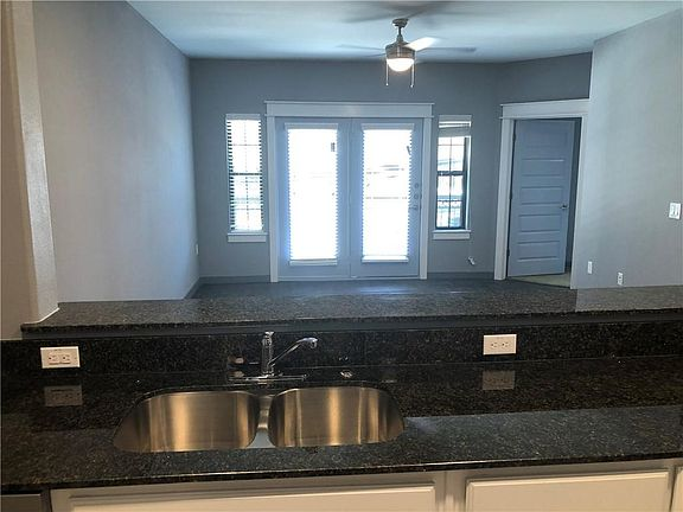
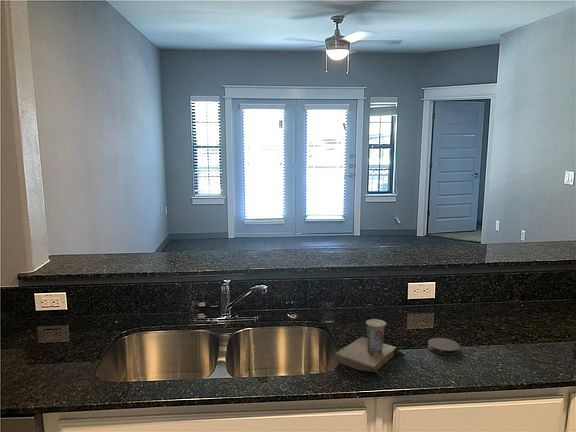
+ cup (374, 341)
+ coaster (443, 346)
